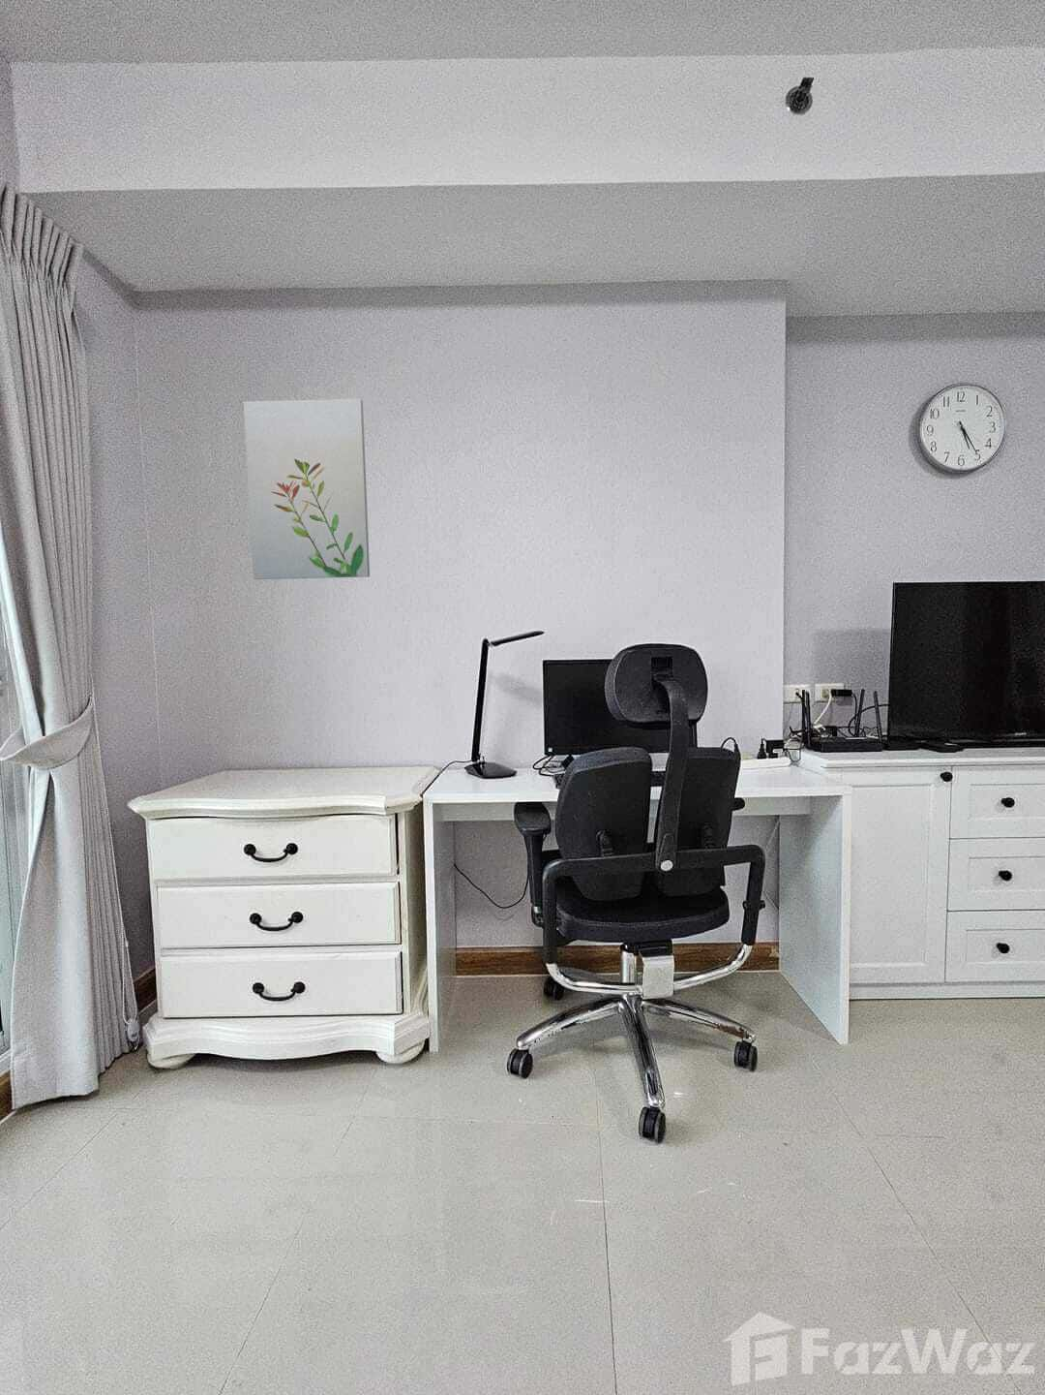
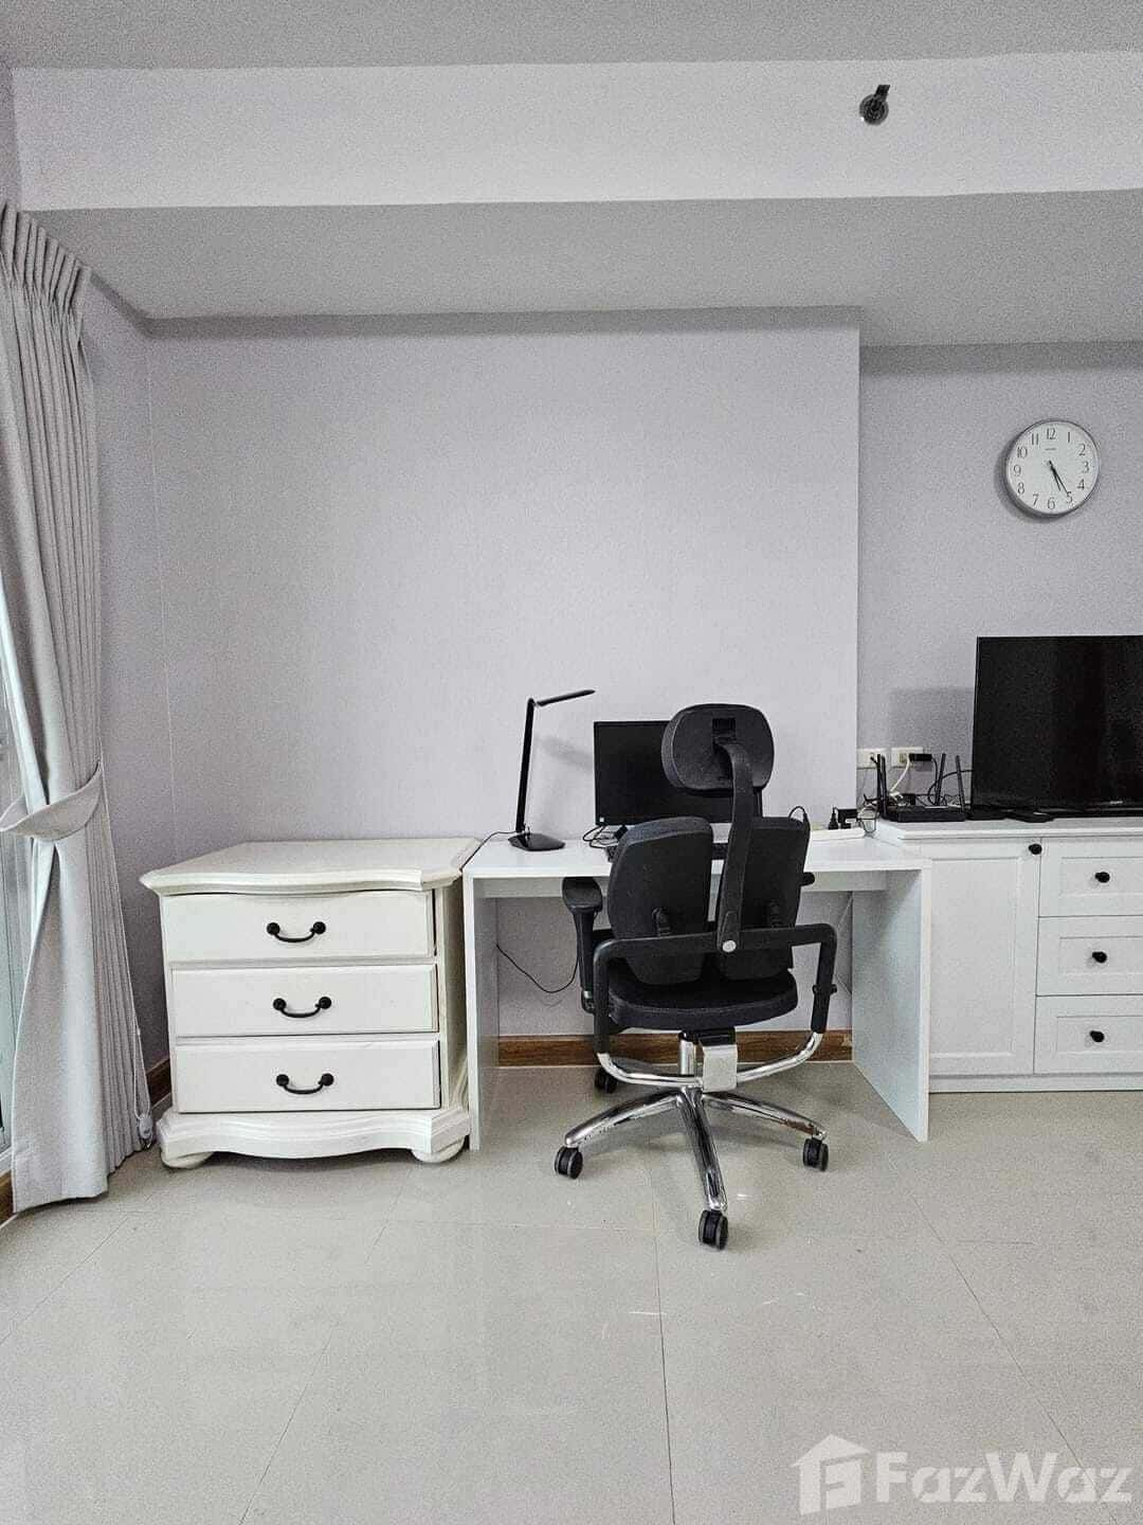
- wall art (307, 490)
